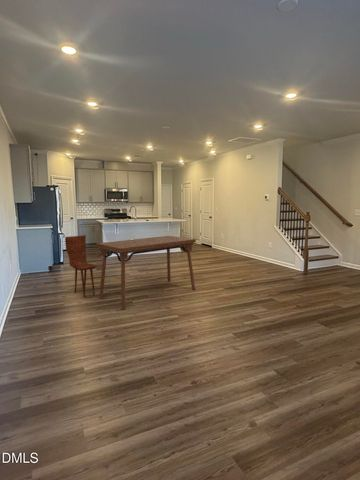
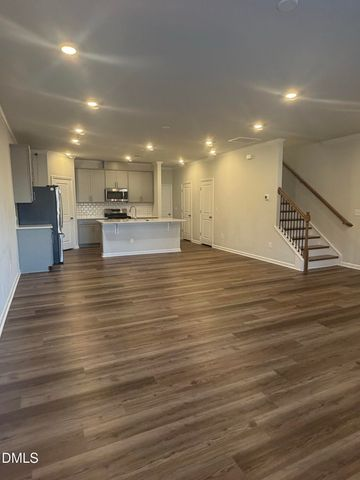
- dining table (145, 252)
- dining chair (82, 265)
